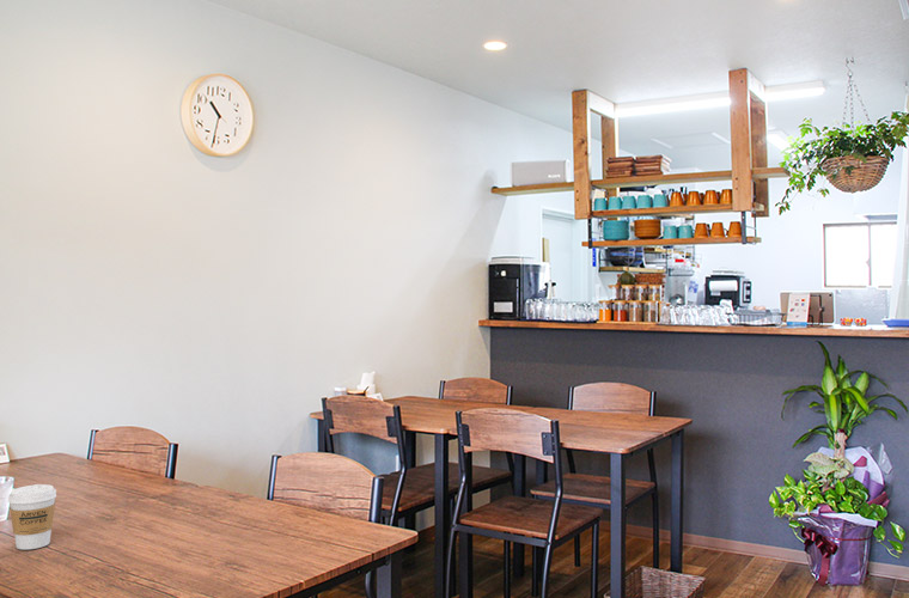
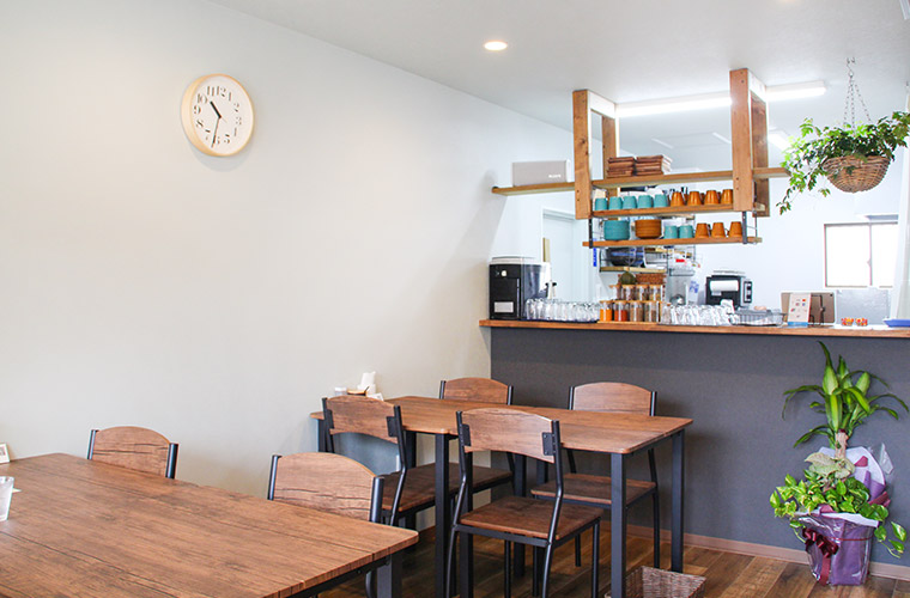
- coffee cup (32, 515)
